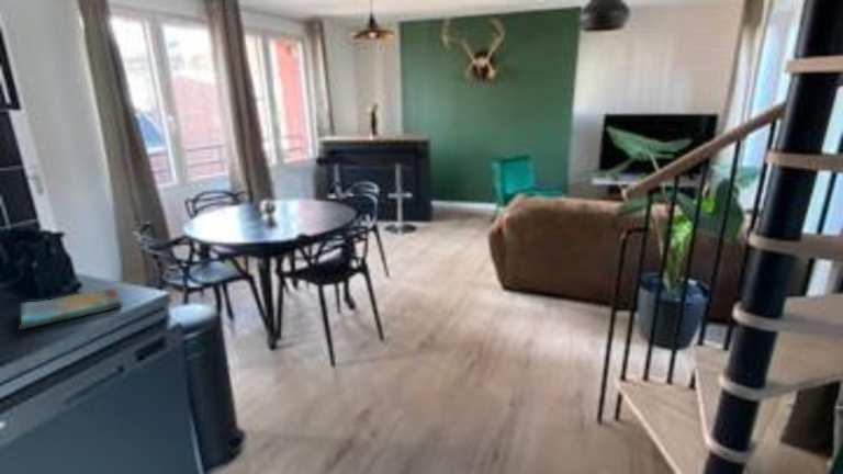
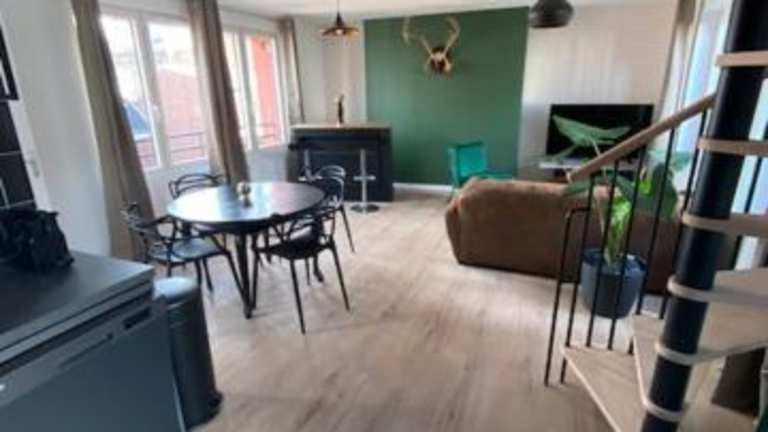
- dish towel (71, 305)
